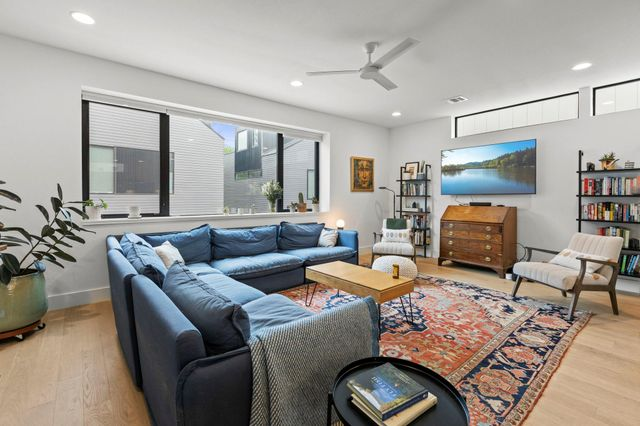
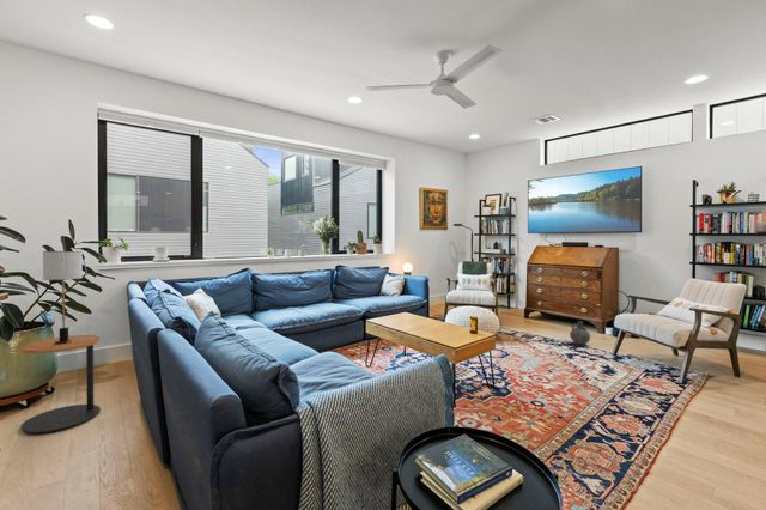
+ side table (86, 380)
+ ceramic jug (579, 332)
+ table lamp (62, 296)
